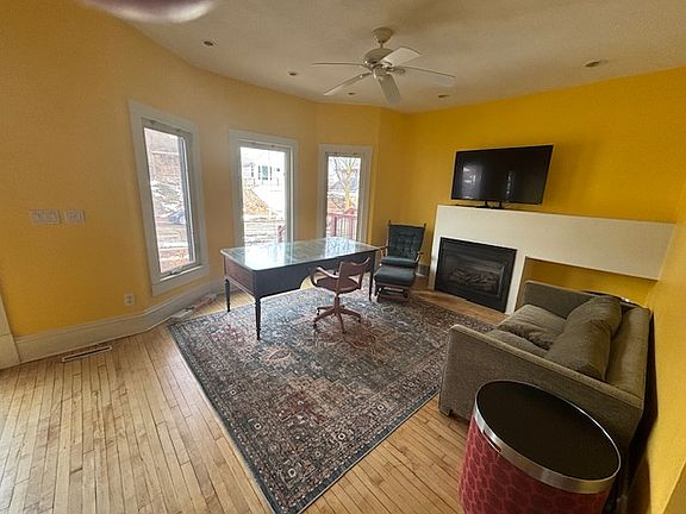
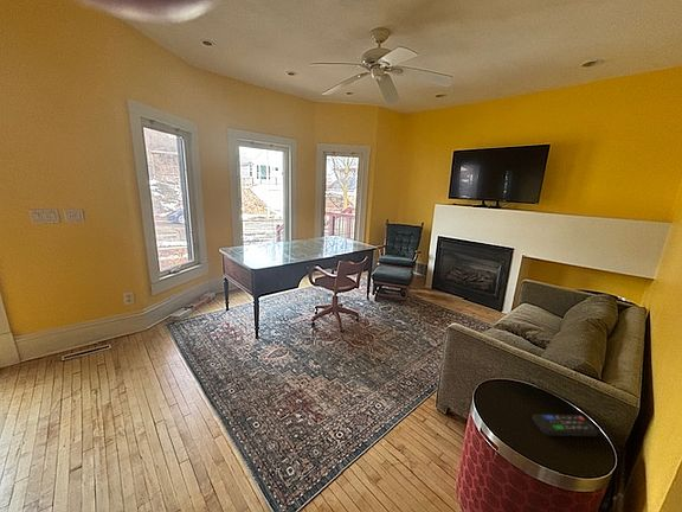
+ remote control (564, 424)
